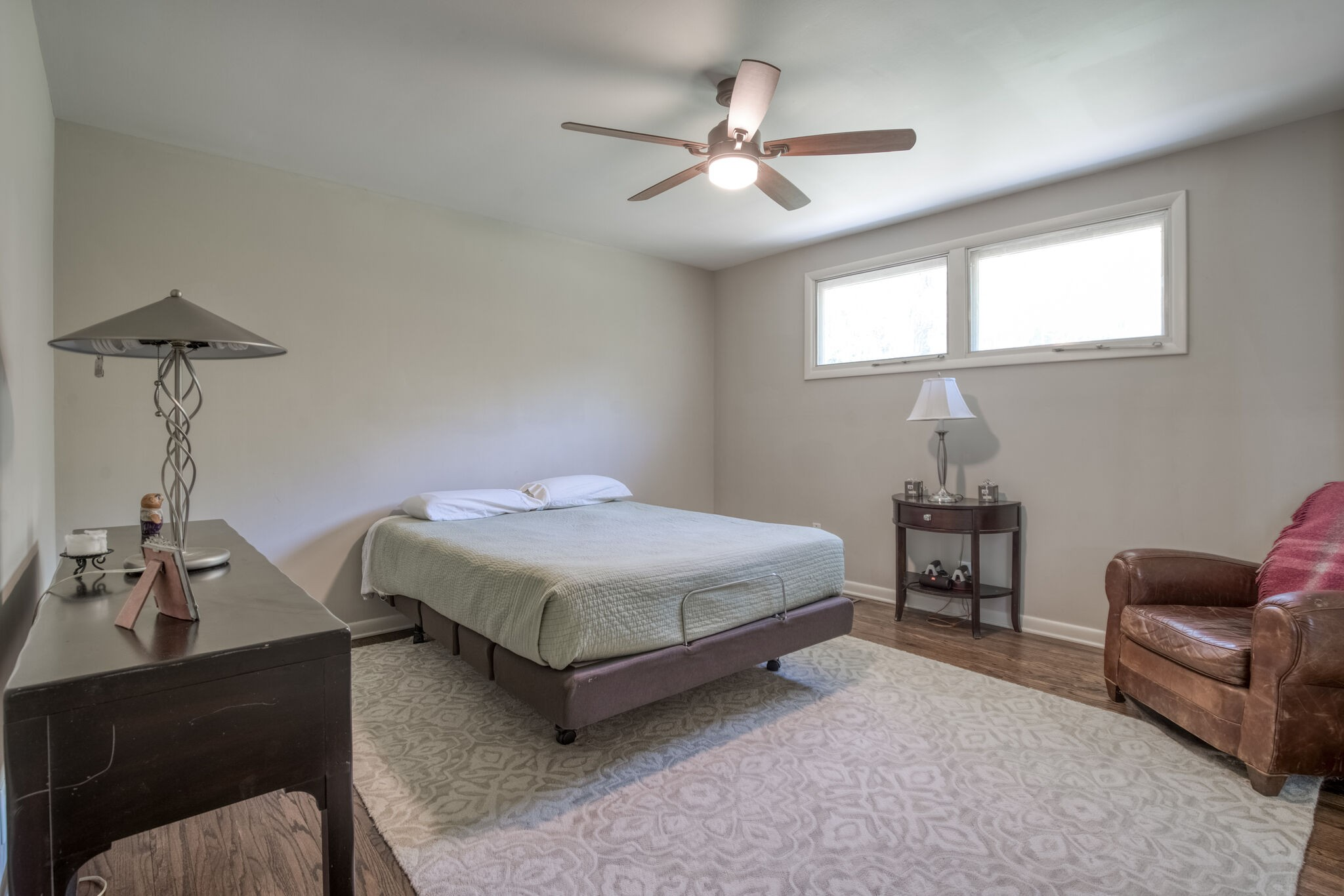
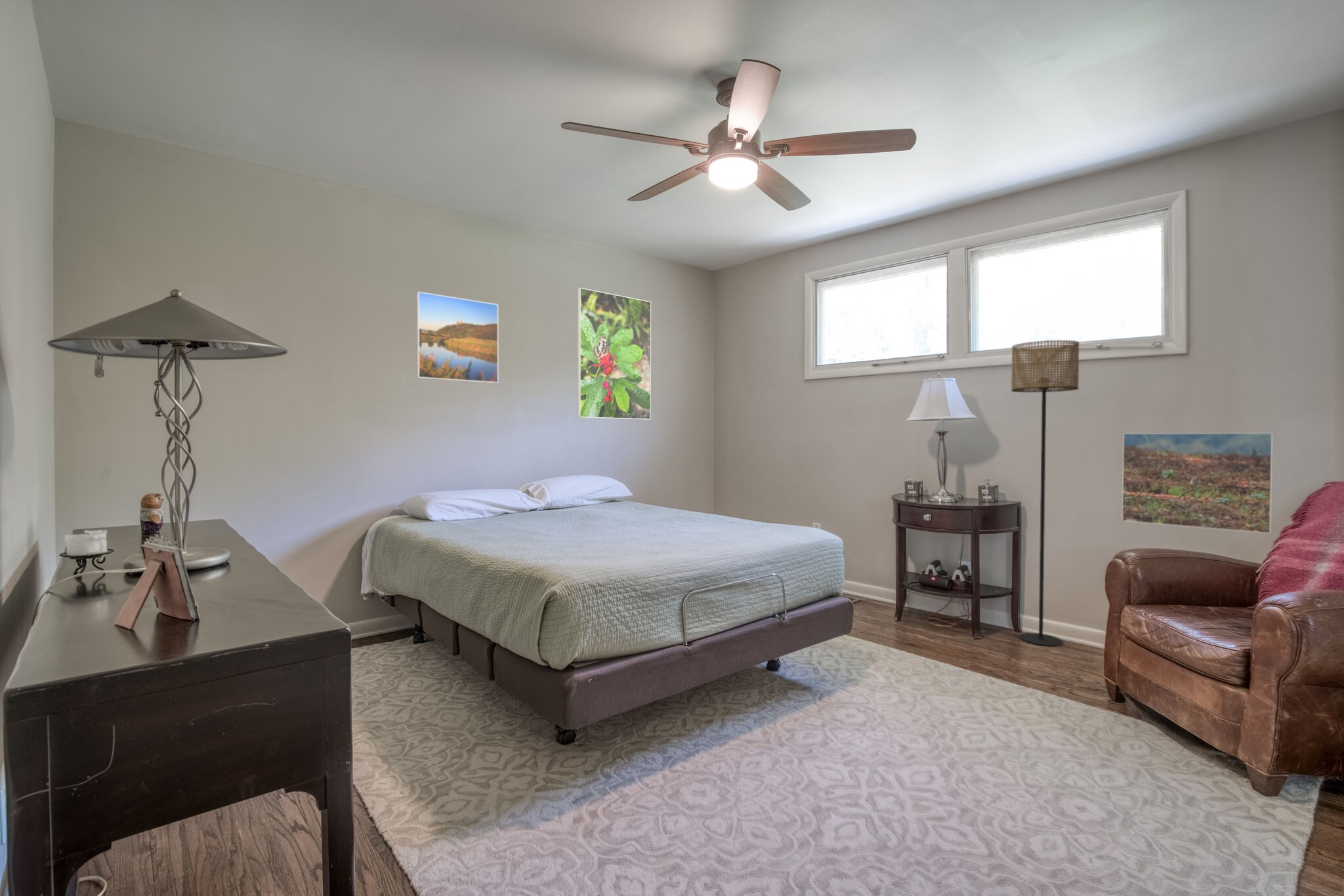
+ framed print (616, 357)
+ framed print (459, 339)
+ floor lamp (1042, 493)
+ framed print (1192, 479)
